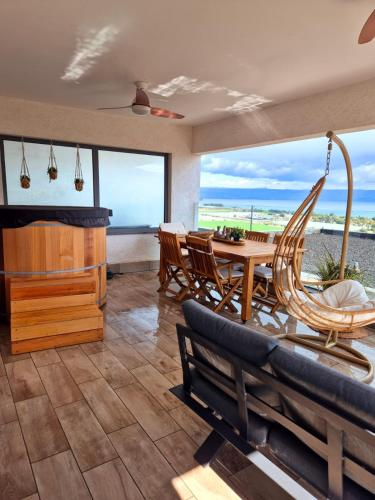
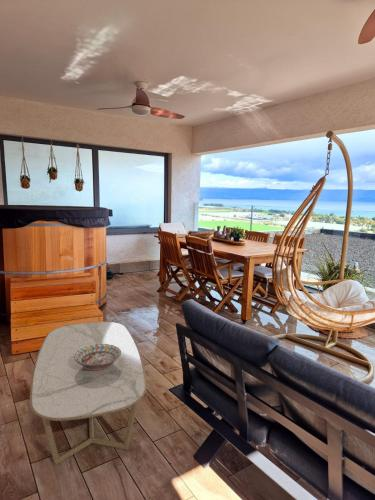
+ coffee table (90, 382)
+ decorative bowl (98, 359)
